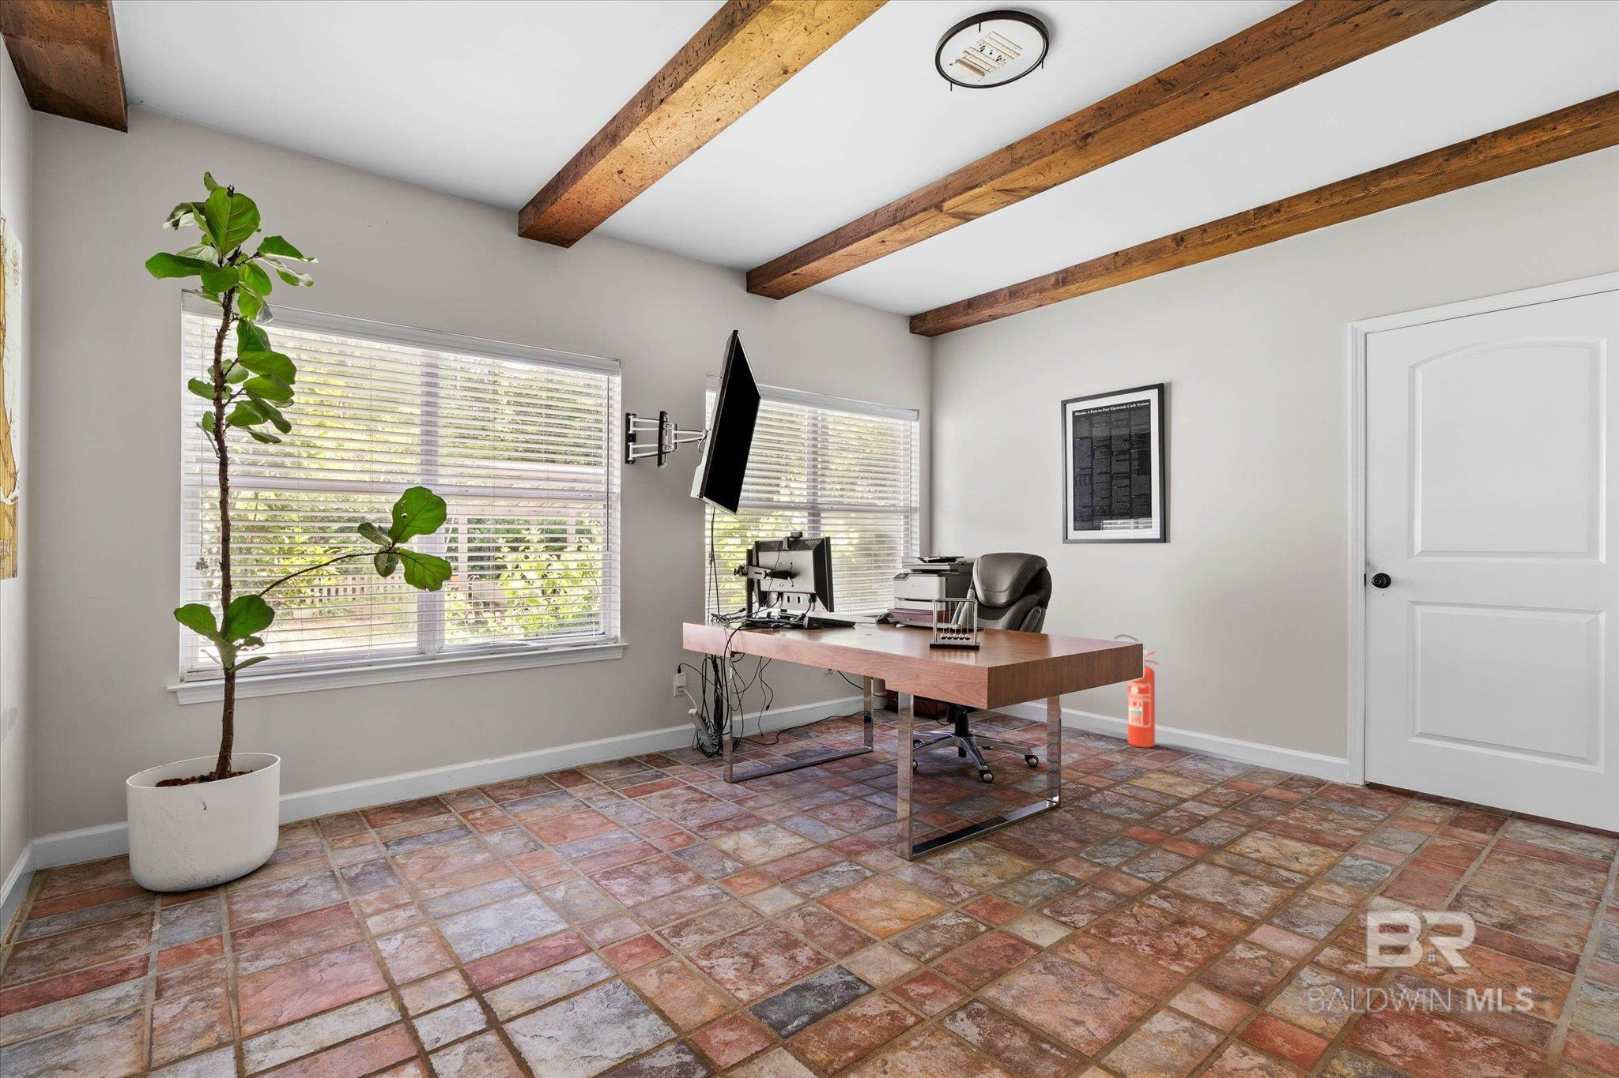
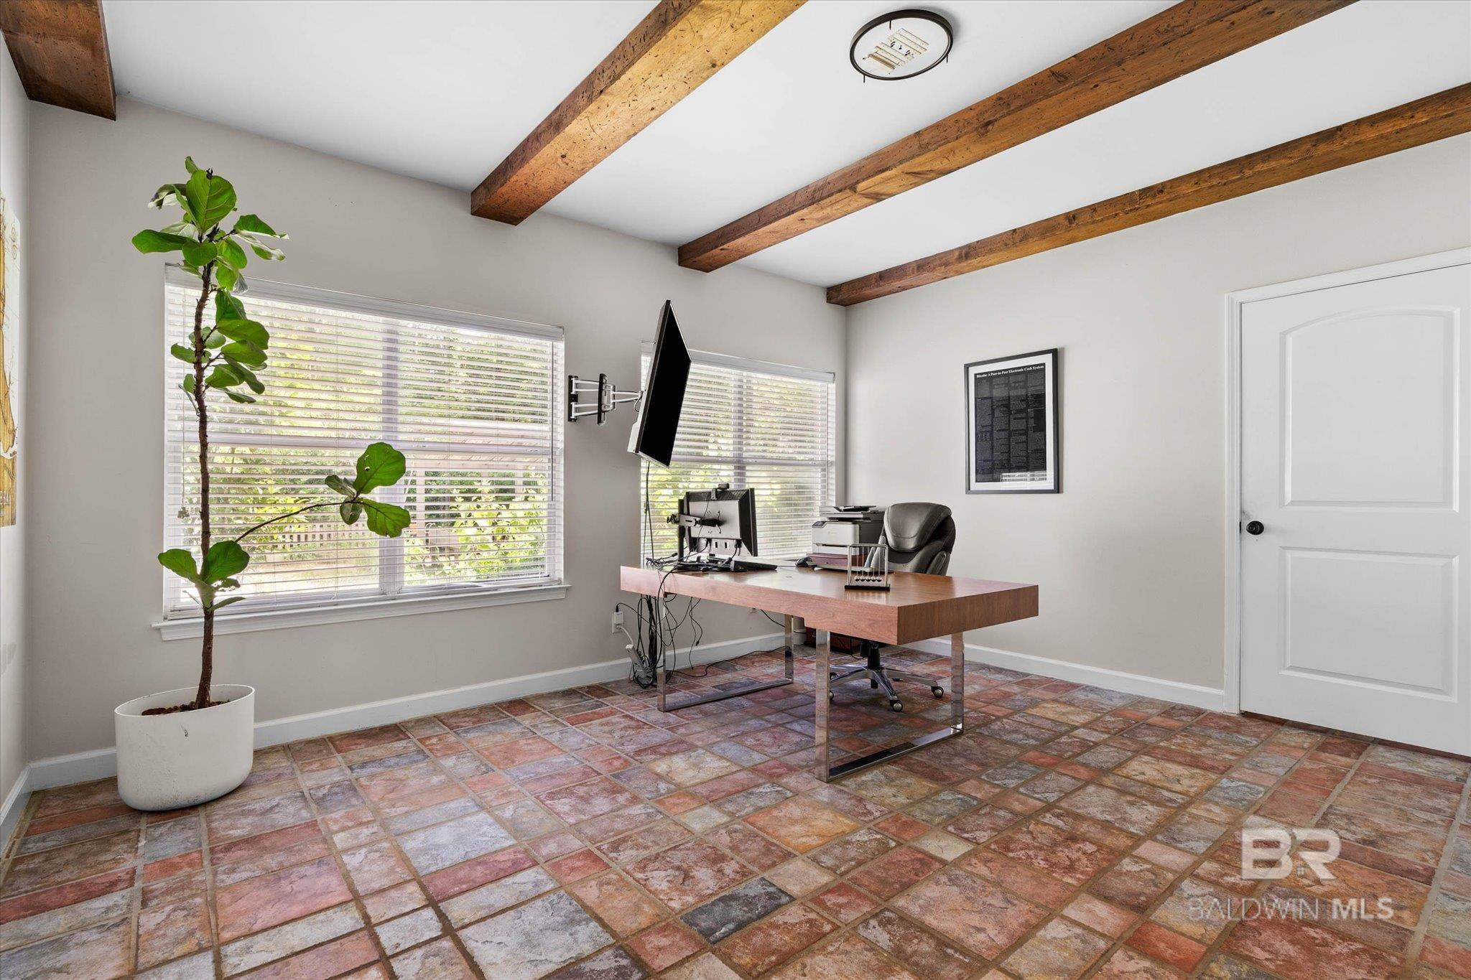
- fire extinguisher (1134, 688)
